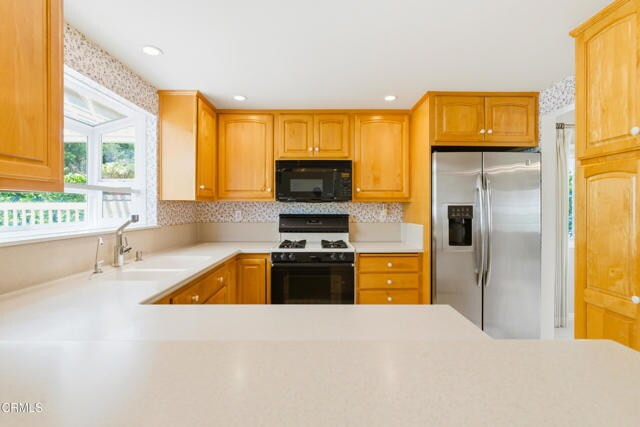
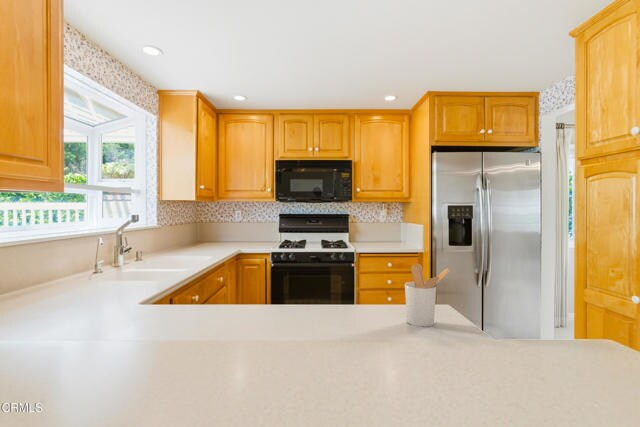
+ utensil holder (428, 294)
